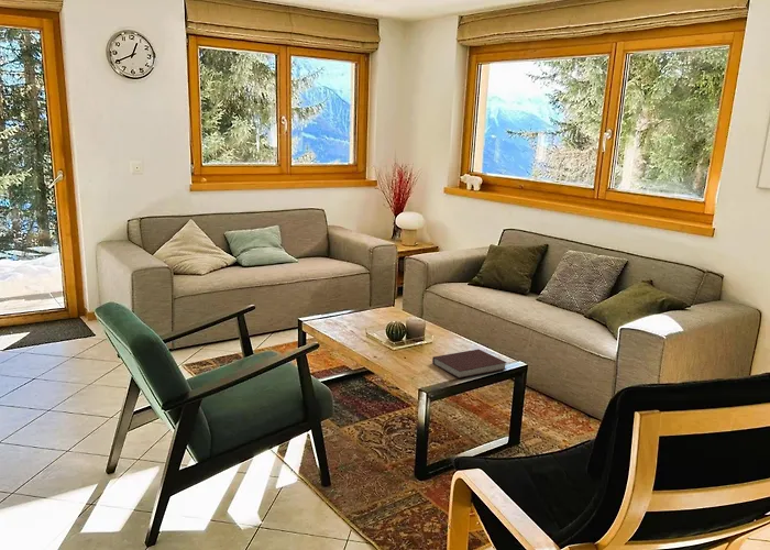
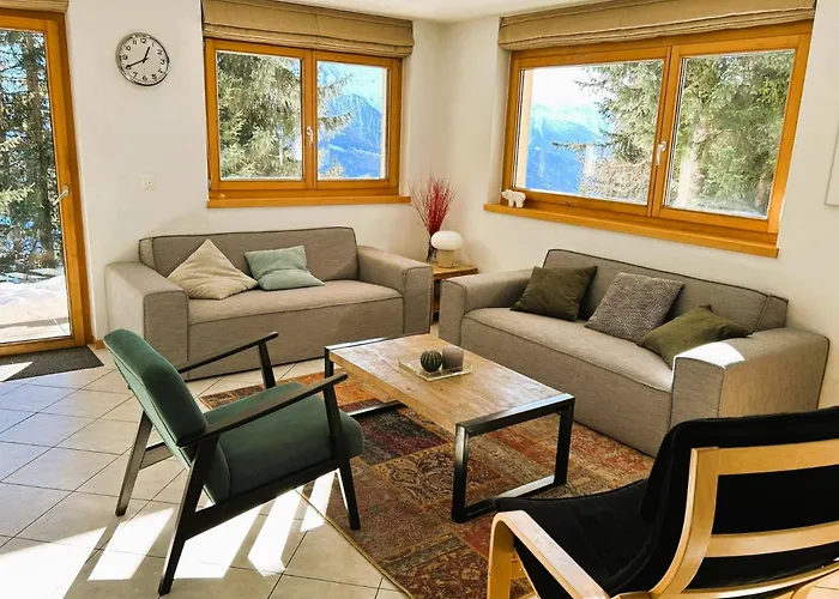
- notebook (469, 362)
